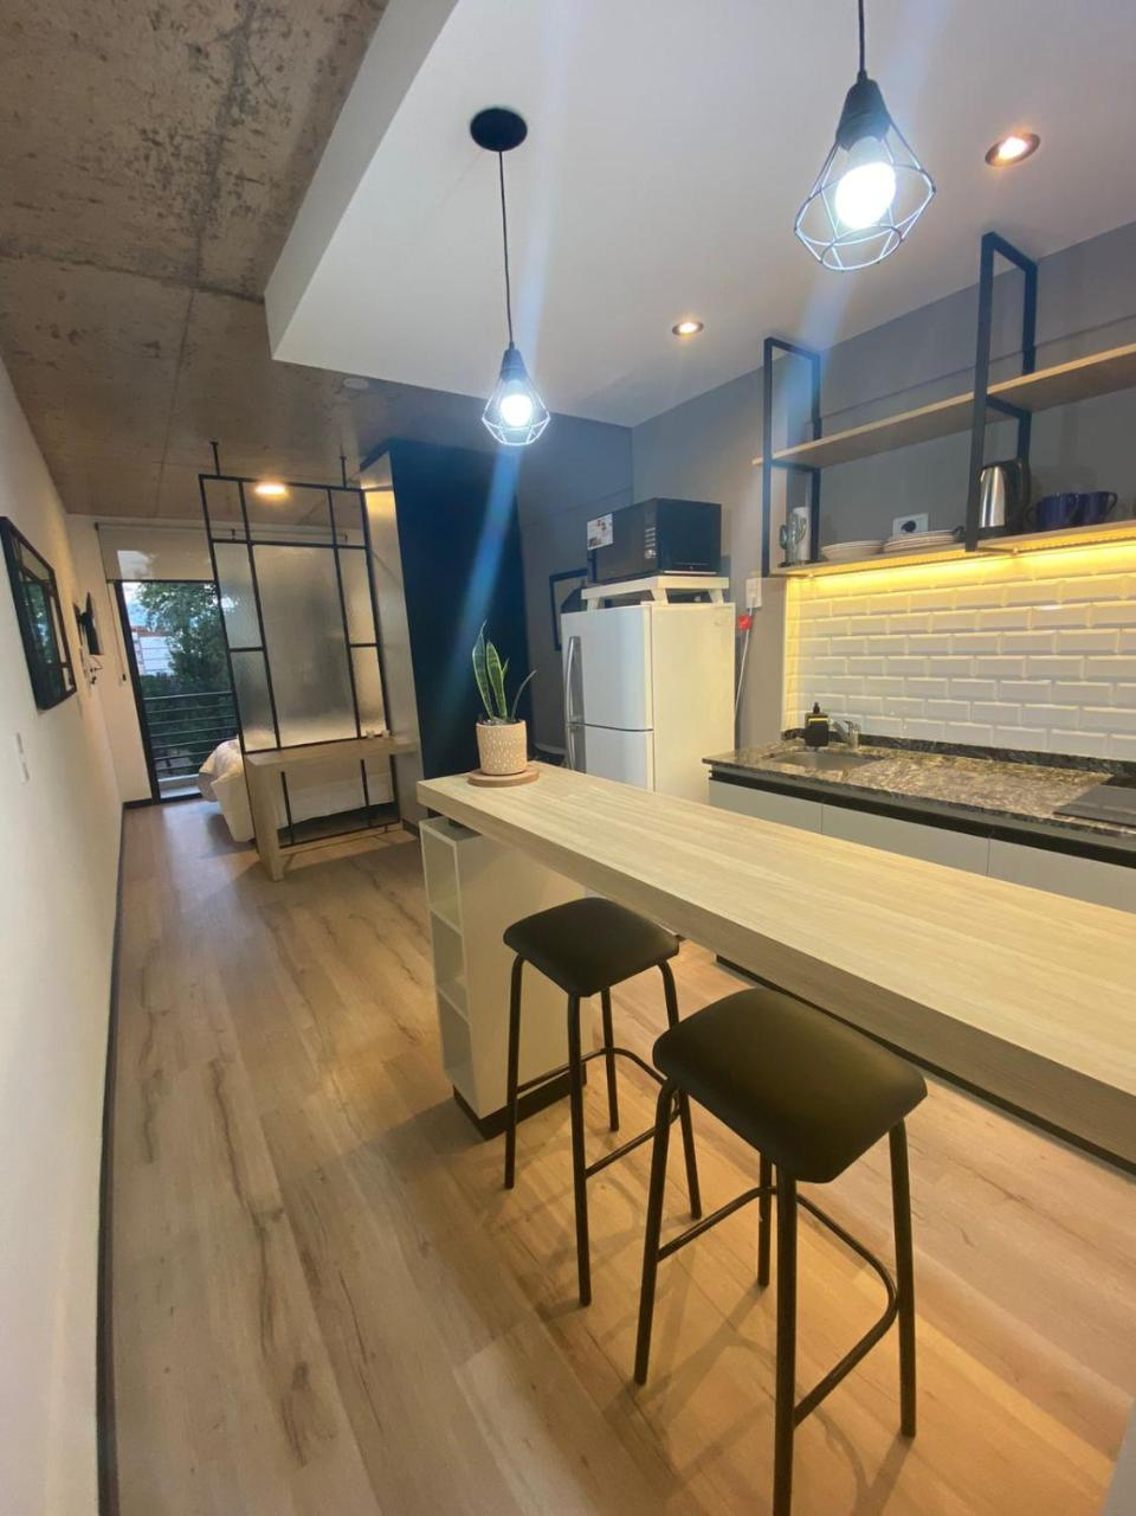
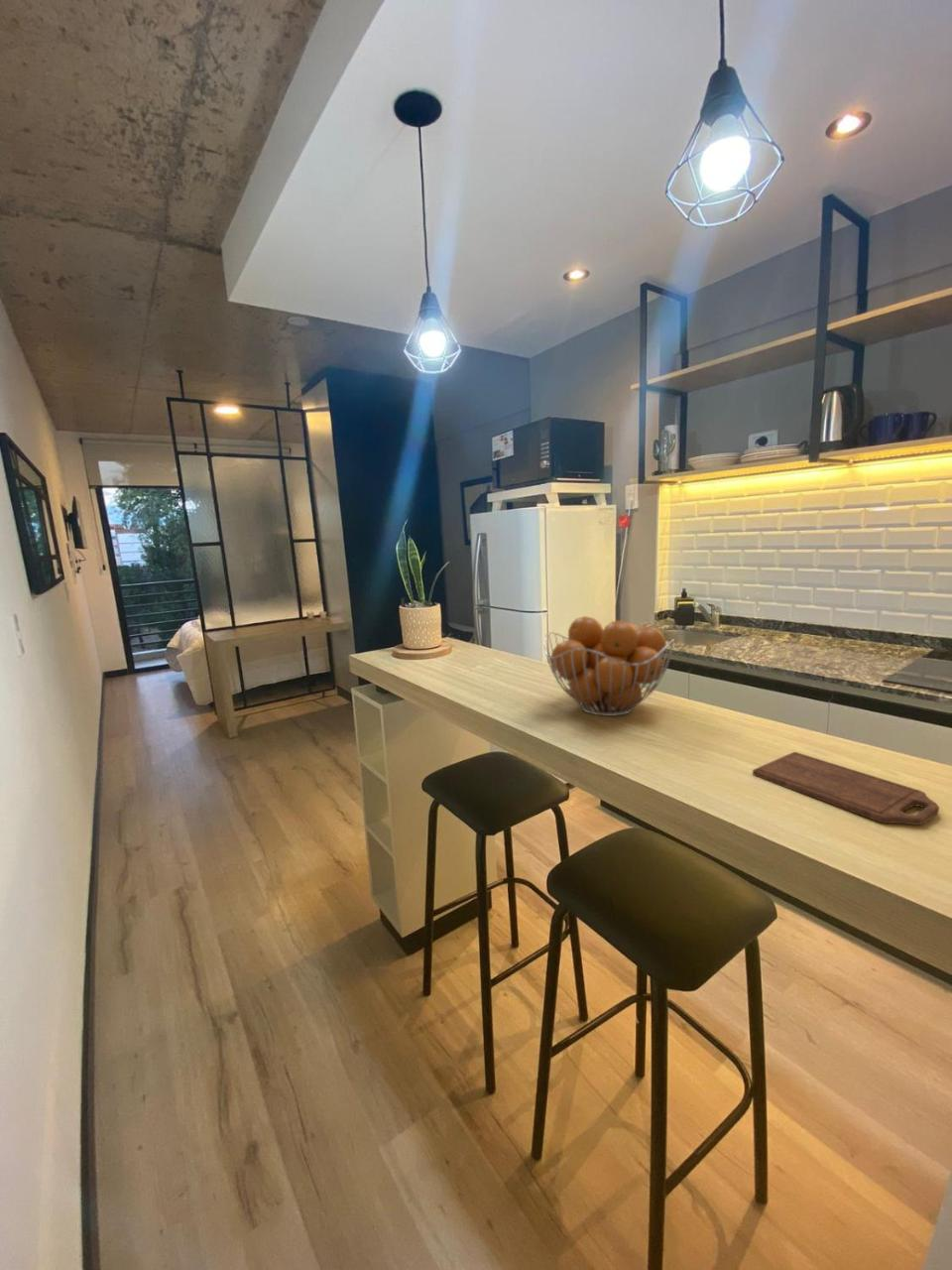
+ fruit basket (607, 663)
+ cutting board (843, 786)
